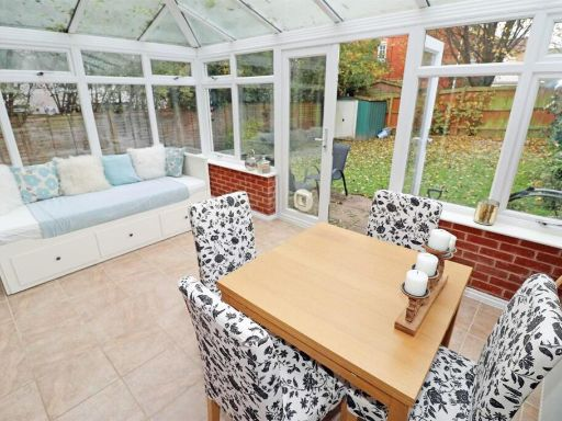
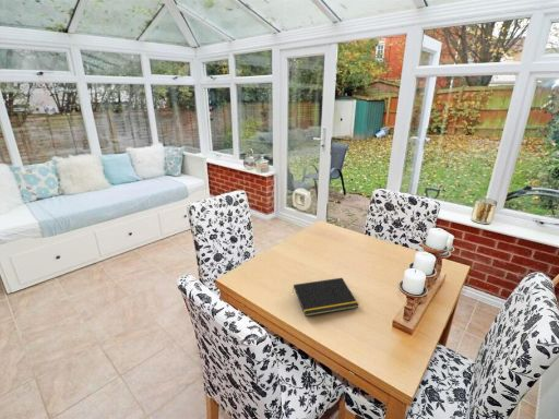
+ notepad (324, 295)
